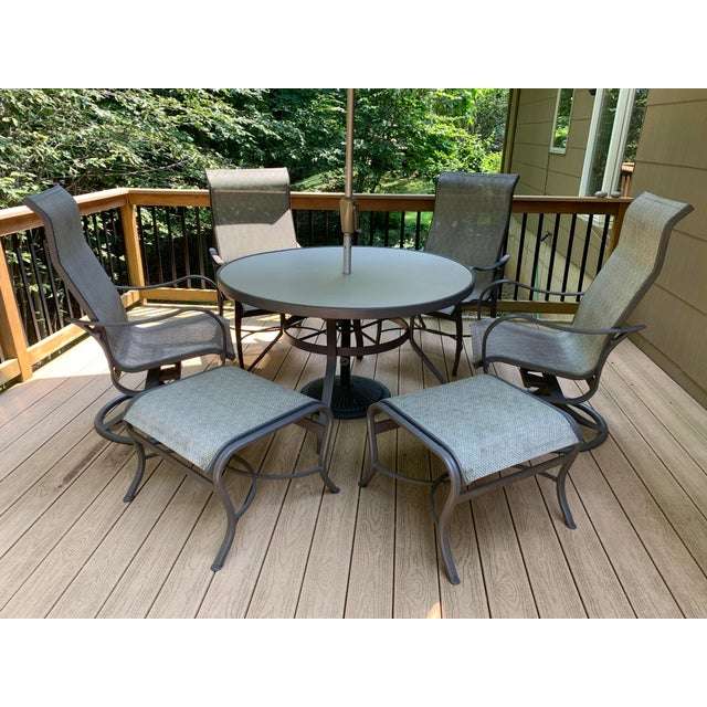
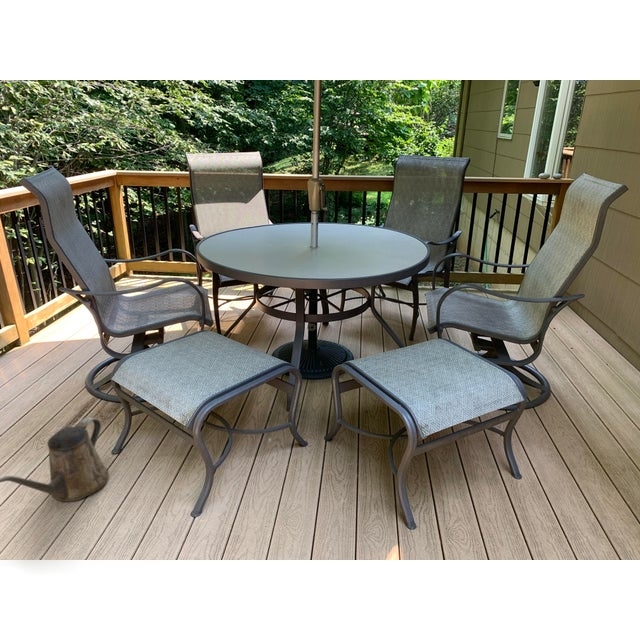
+ watering can (59, 466)
